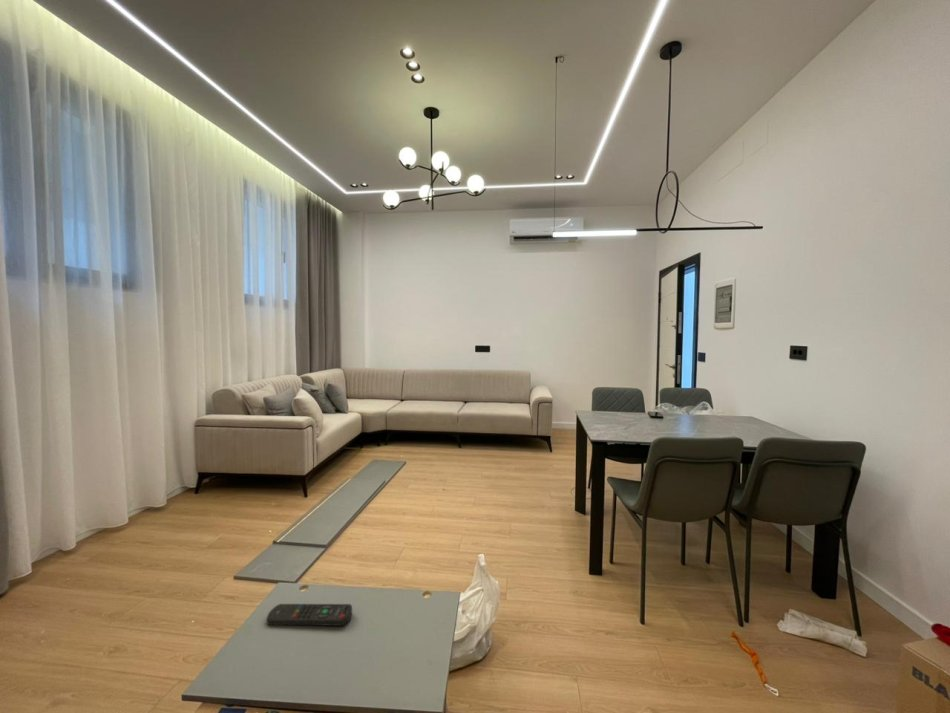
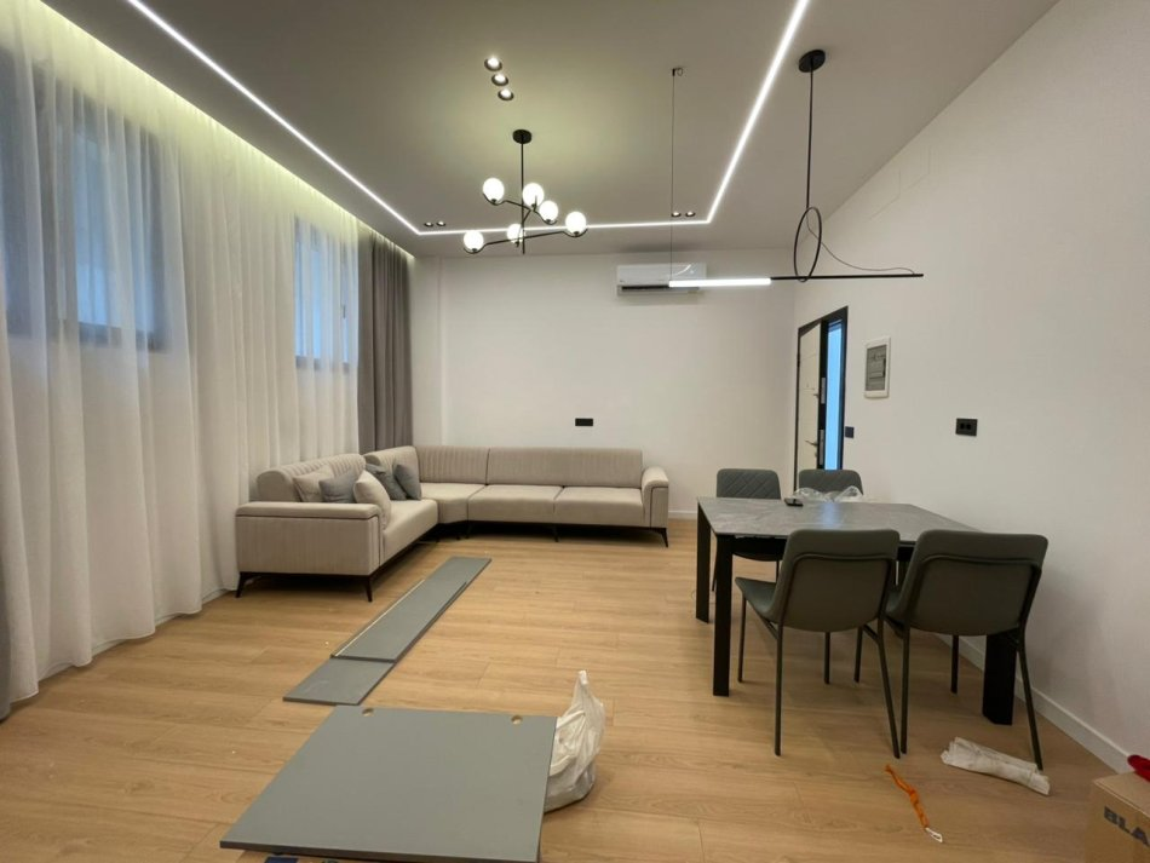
- remote control (310, 614)
